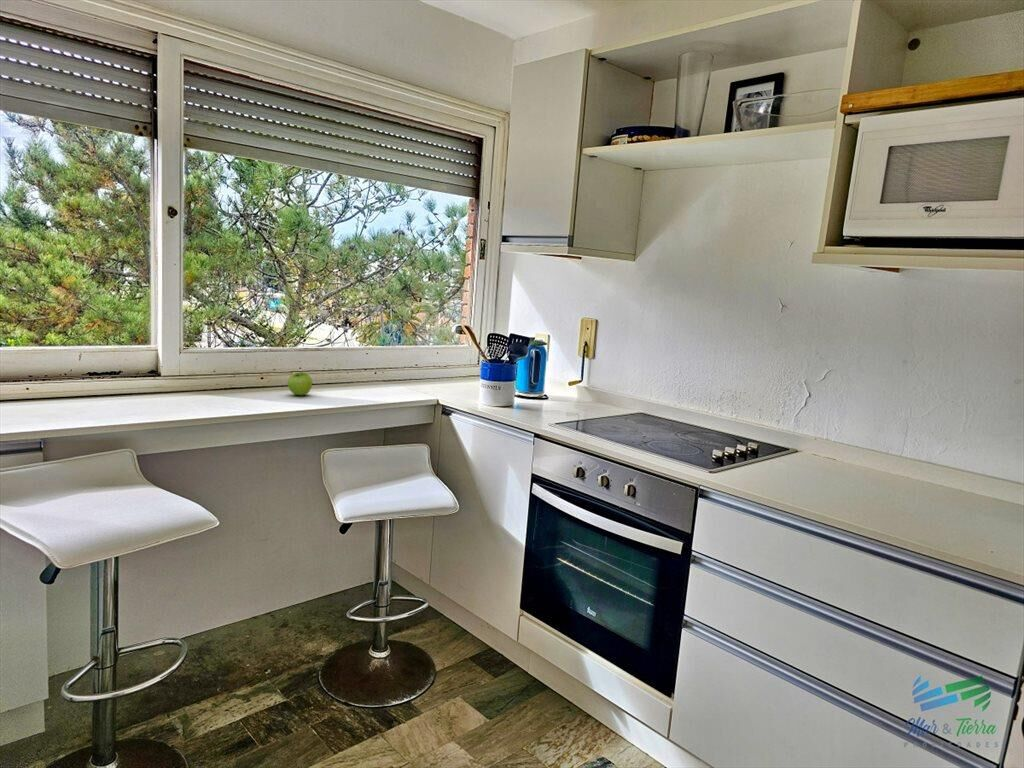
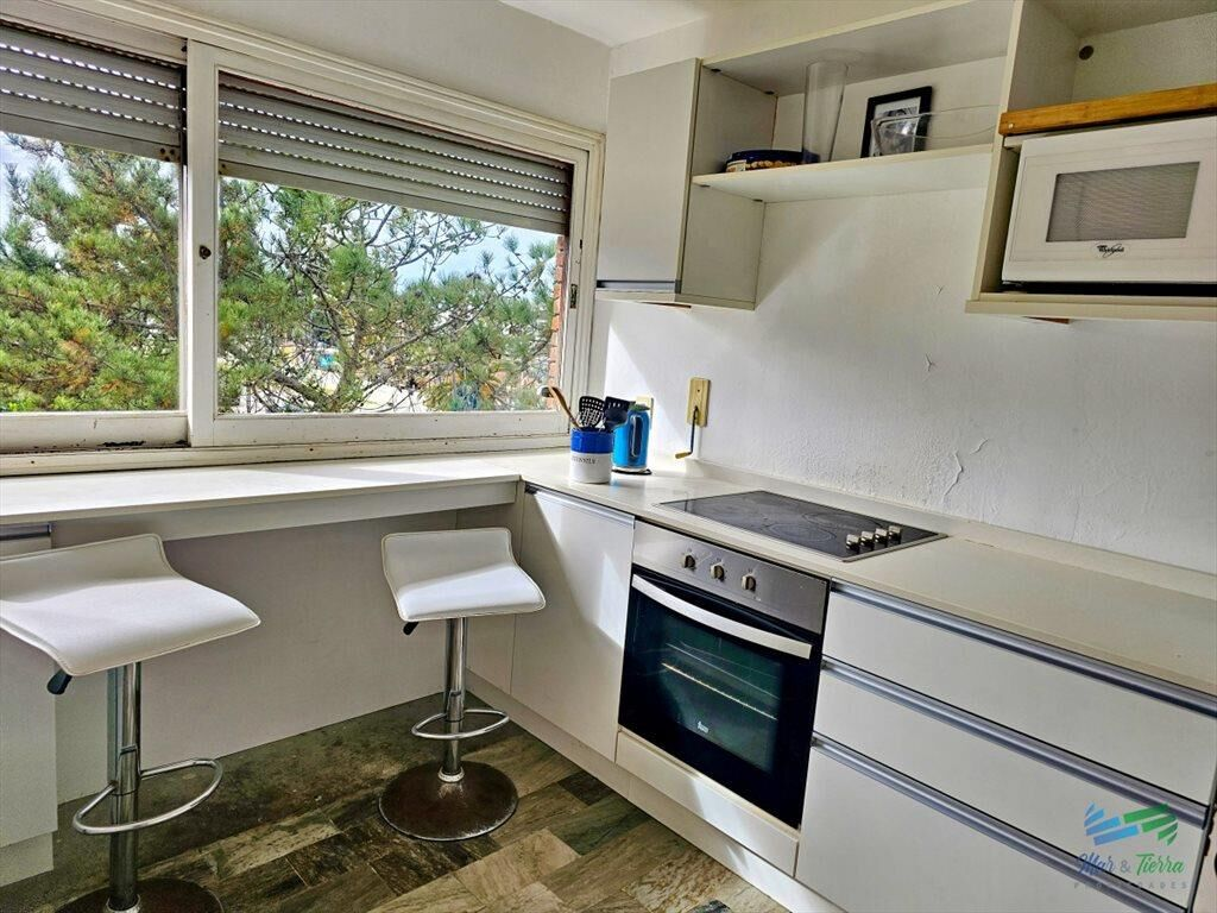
- fruit (299, 383)
